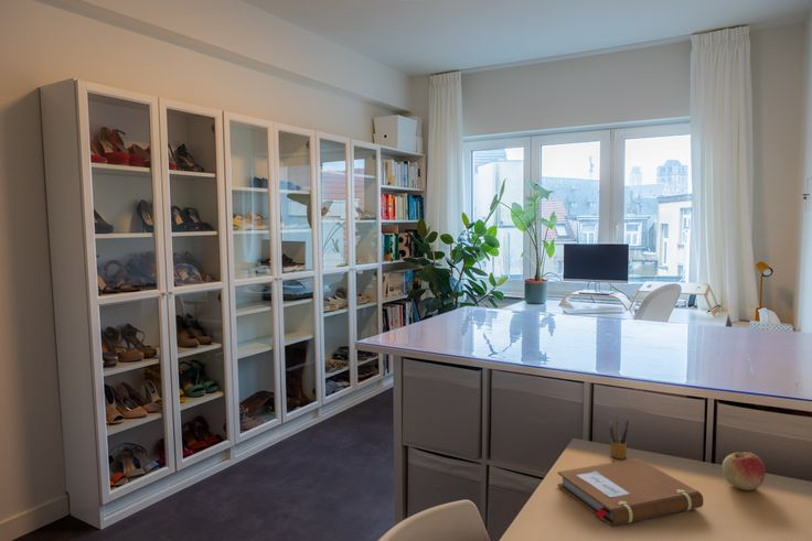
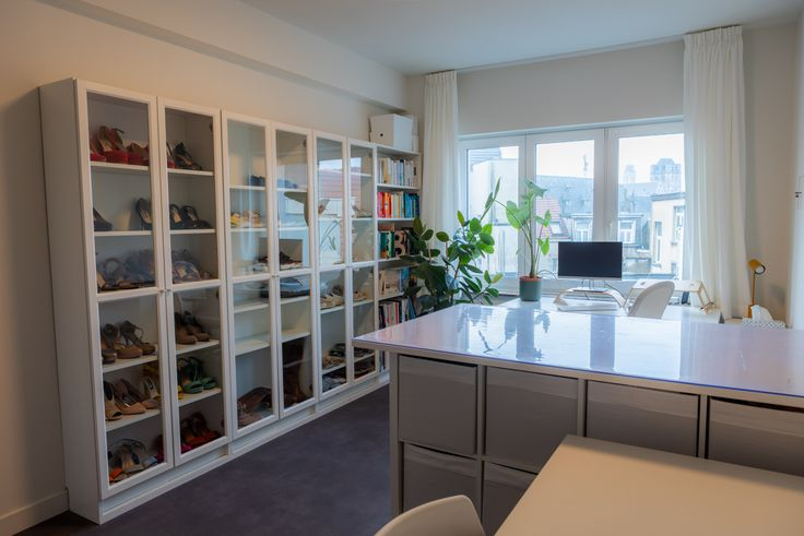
- pencil box (619, 437)
- apple (744, 469)
- notebook (624, 489)
